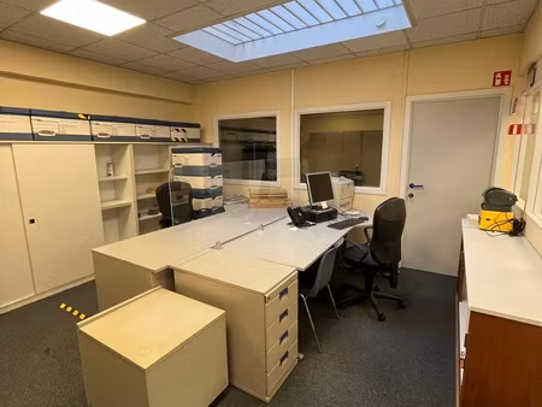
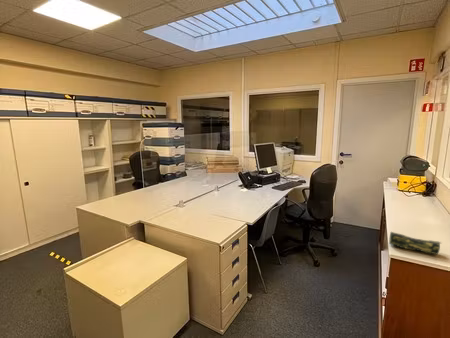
+ pencil case (414, 242)
